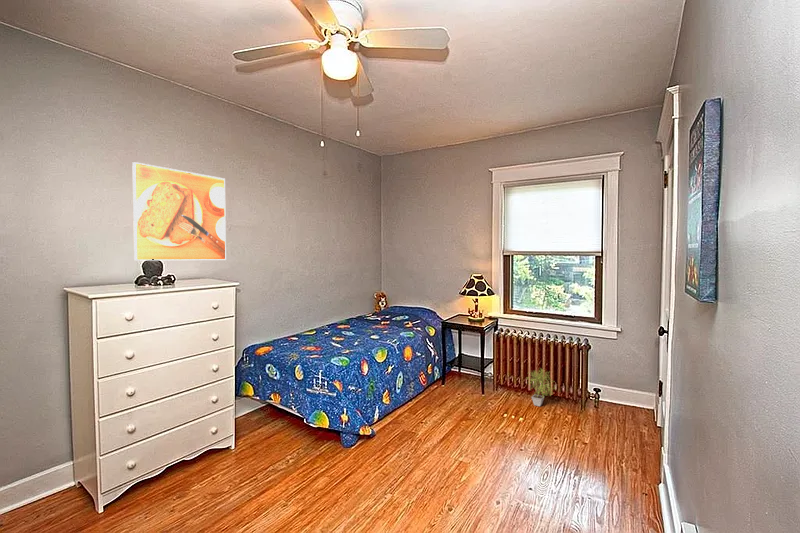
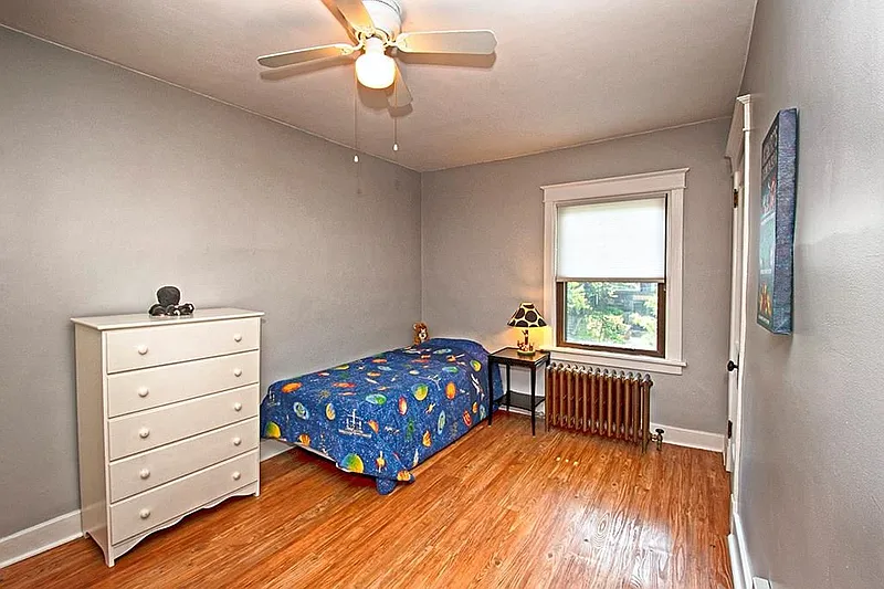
- potted plant (540, 385)
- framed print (183, 215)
